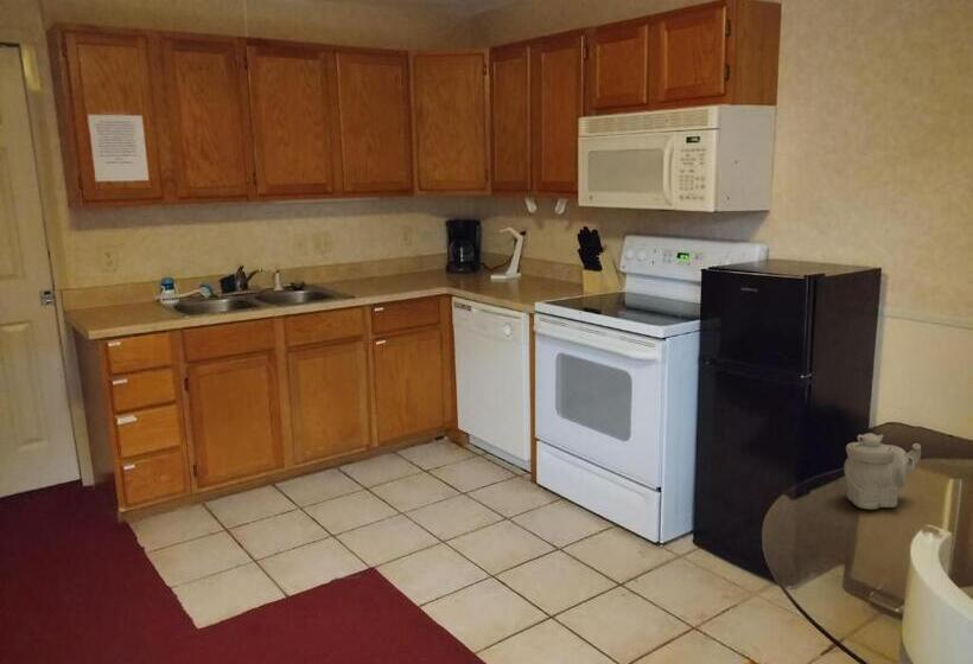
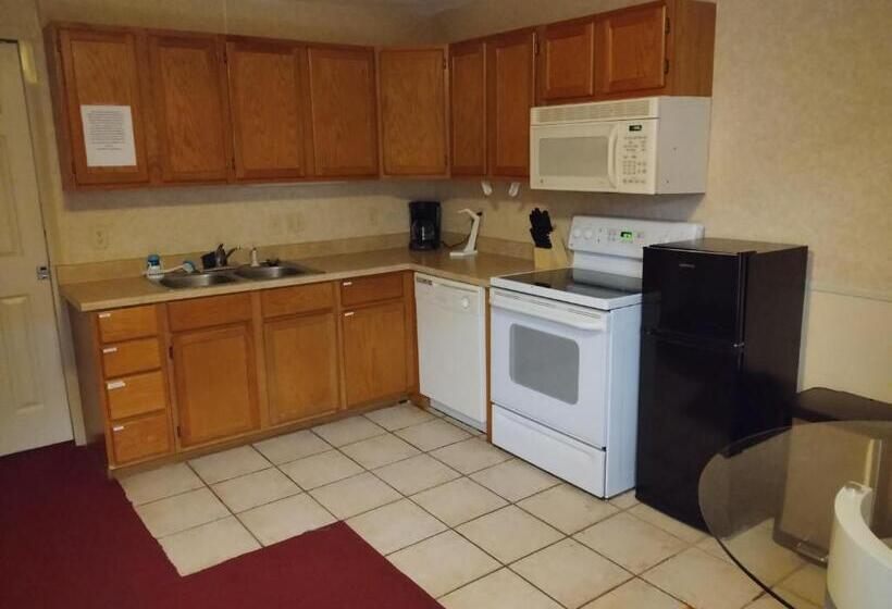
- teapot (883, 467)
